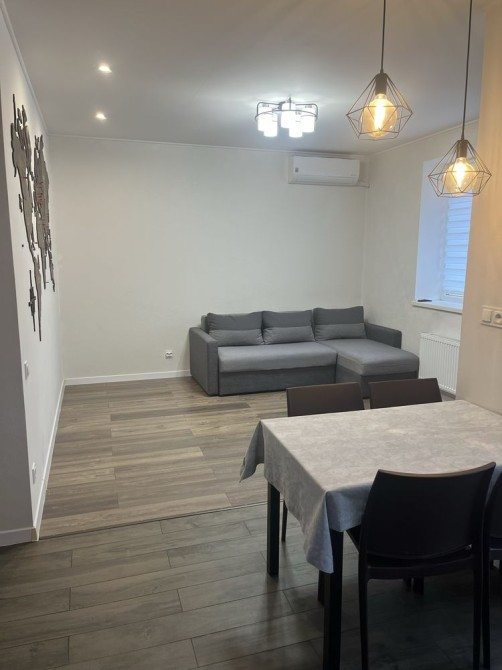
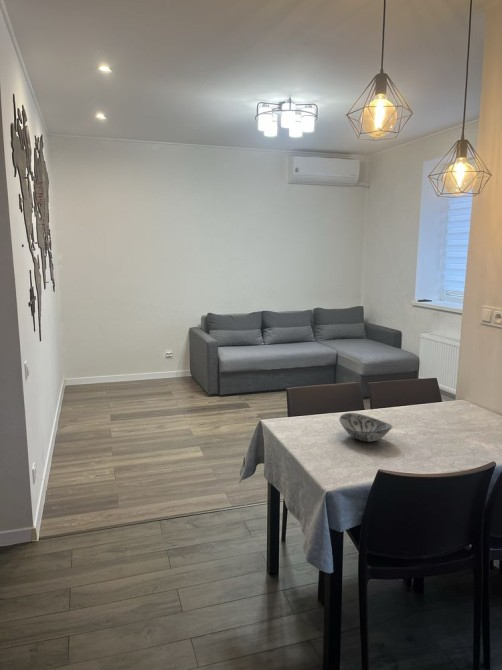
+ decorative bowl (364, 429)
